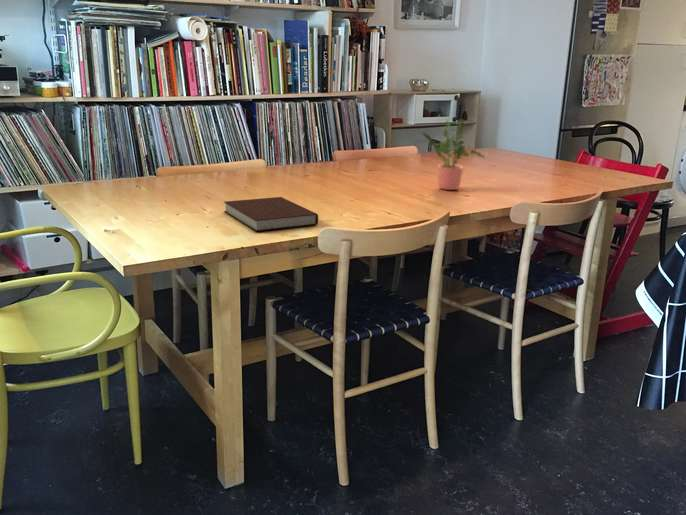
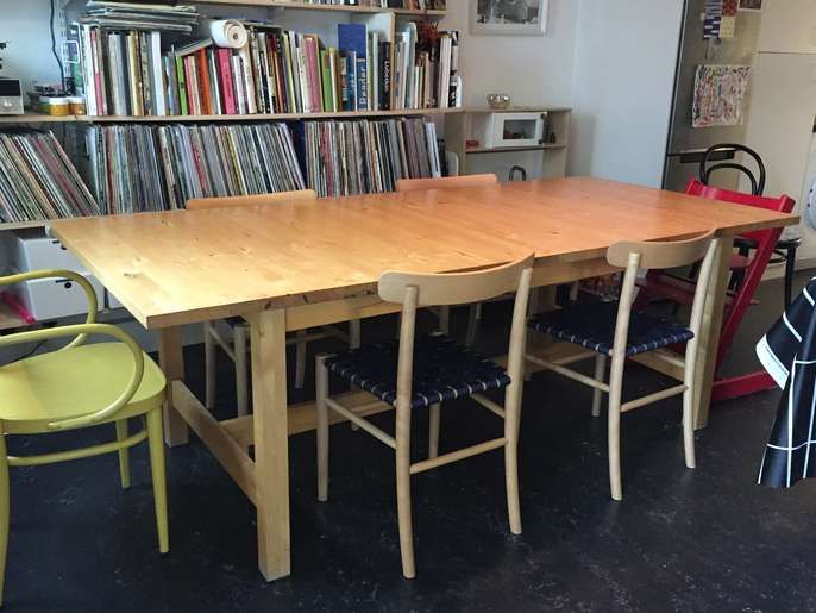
- notebook (269, 212)
- potted plant (454, 156)
